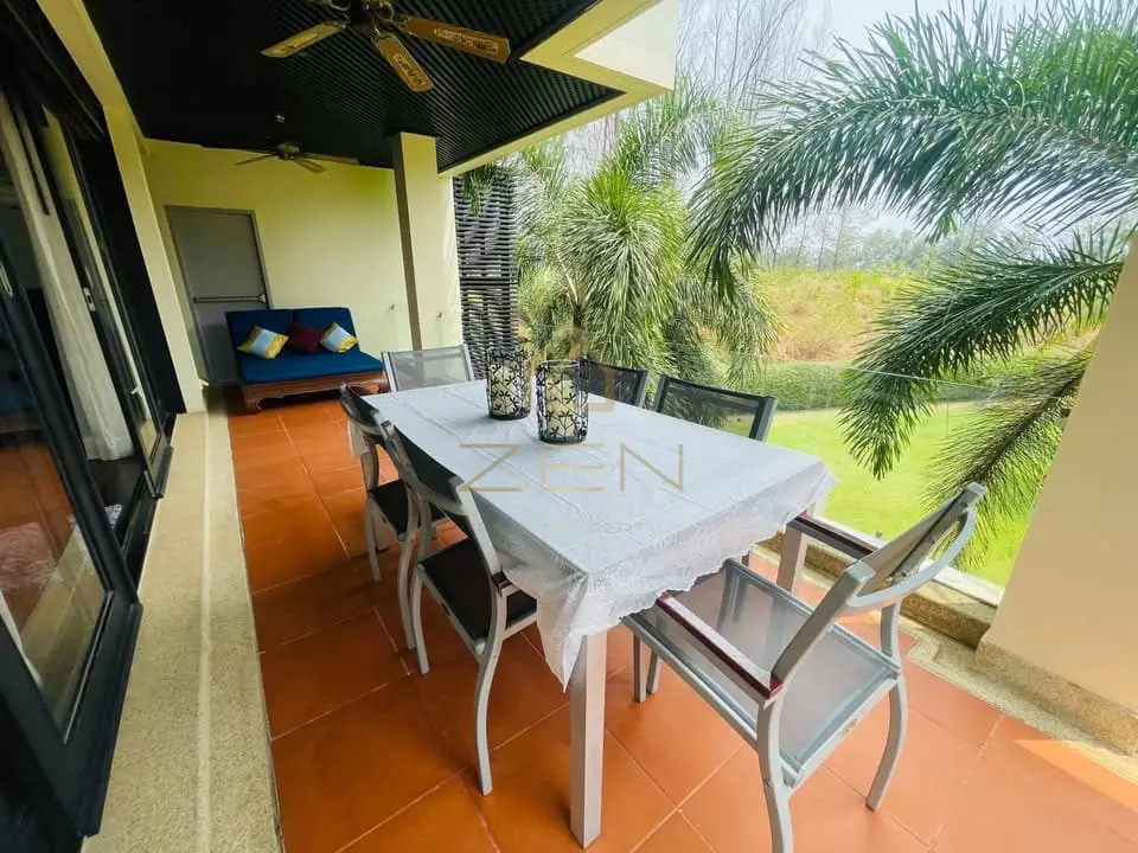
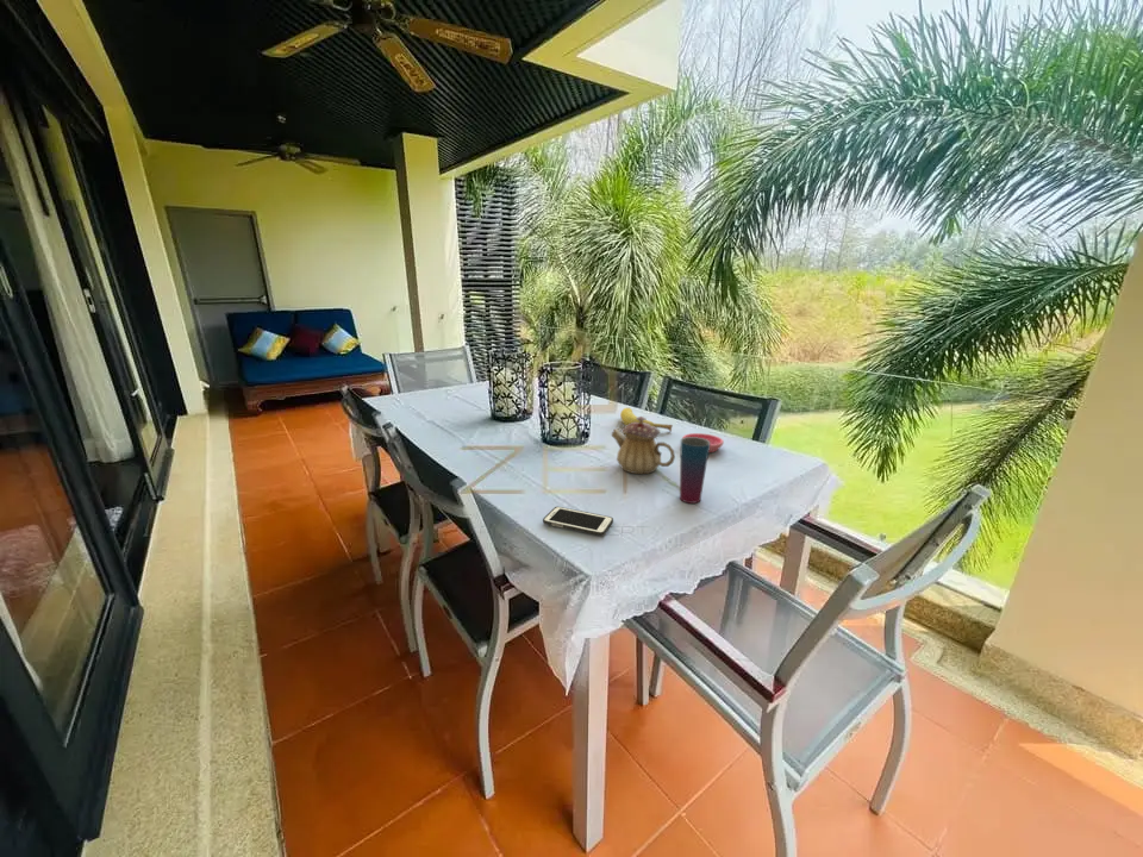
+ teapot (642, 443)
+ saucer (704, 438)
+ cell phone (577, 520)
+ cup (692, 470)
+ fruit (644, 420)
